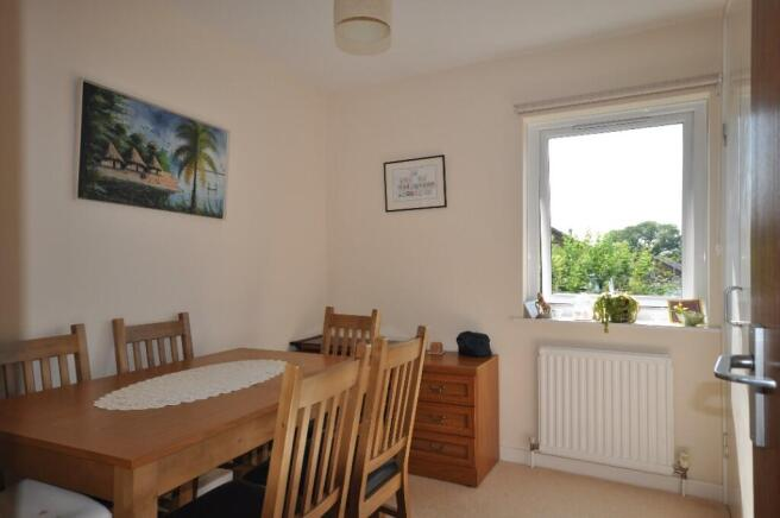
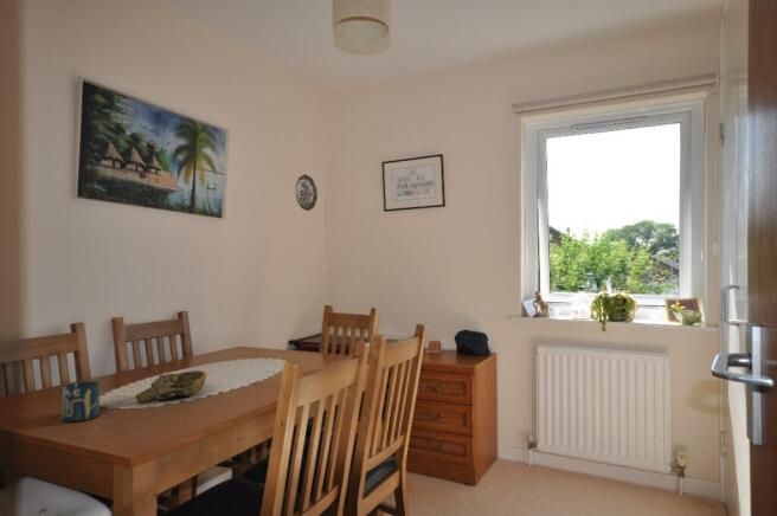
+ cup (83, 399)
+ decorative bowl (172, 385)
+ decorative plate (304, 192)
